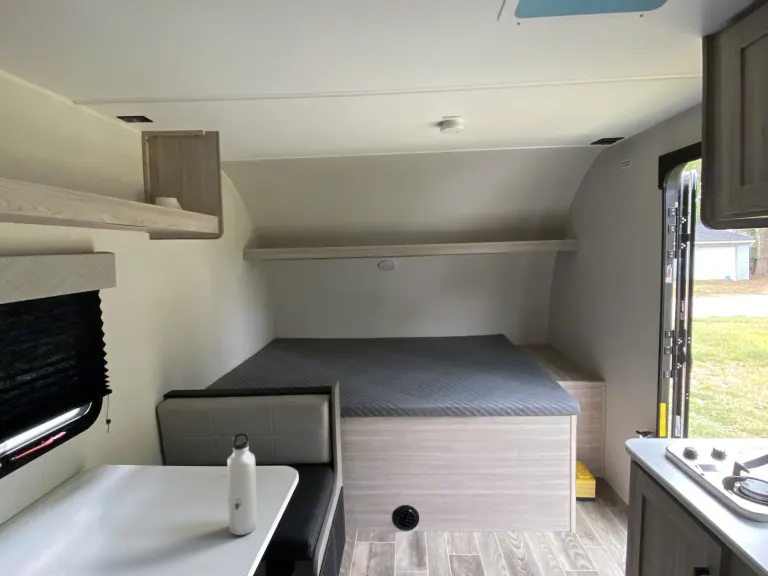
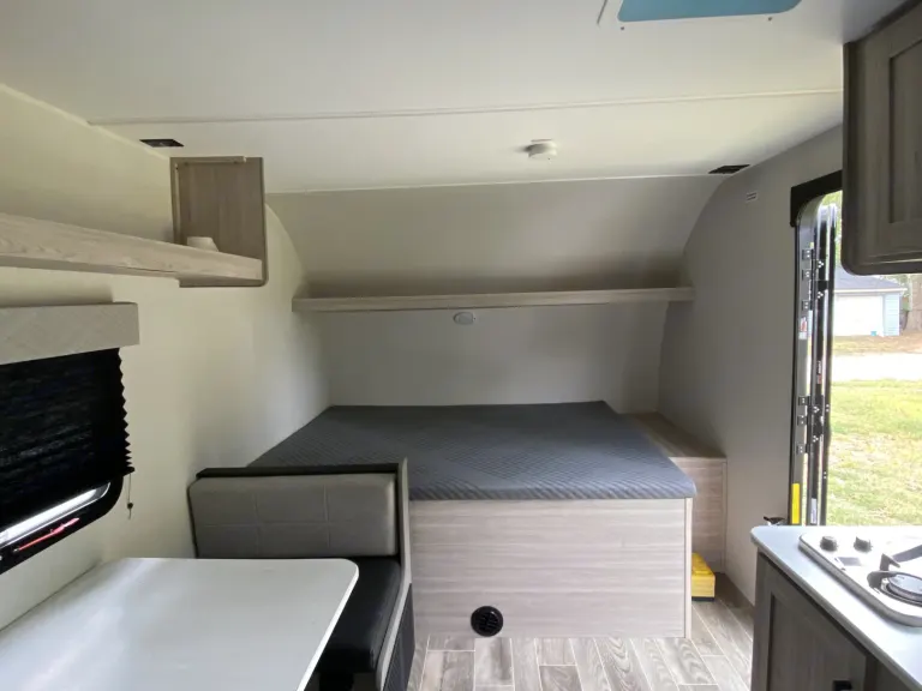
- water bottle (241, 480)
